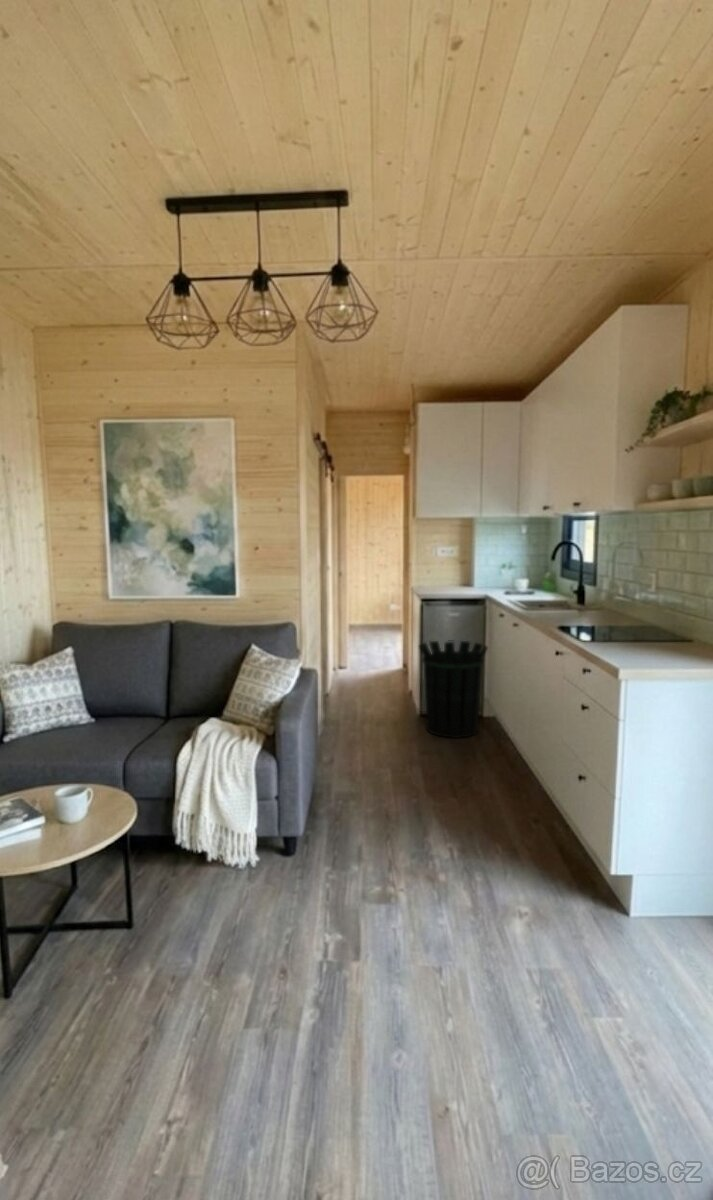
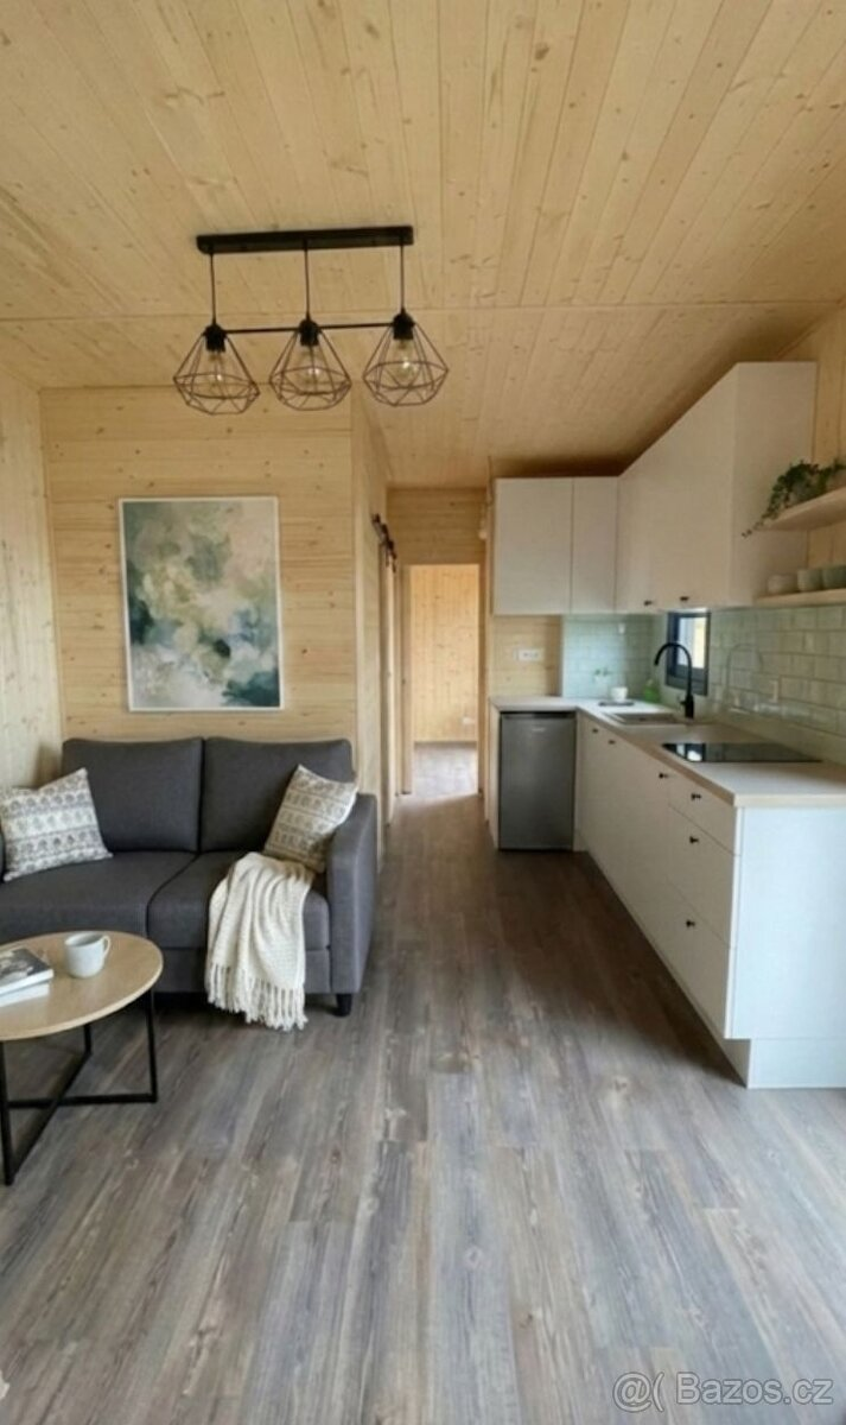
- waste bin (452, 687)
